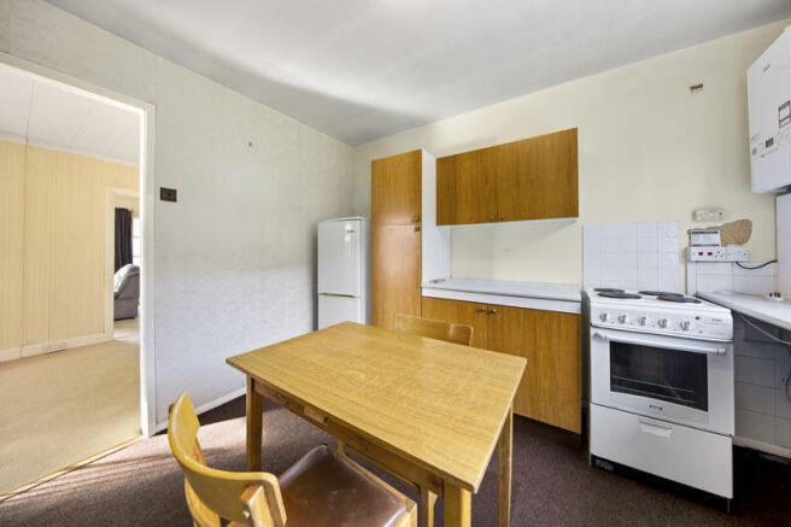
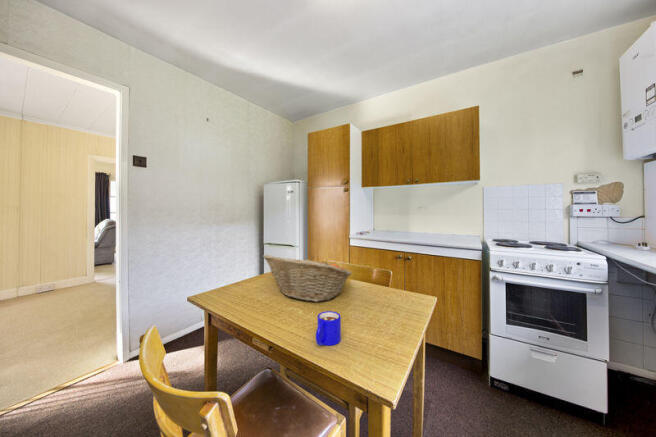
+ mug (326, 330)
+ fruit basket (306, 272)
